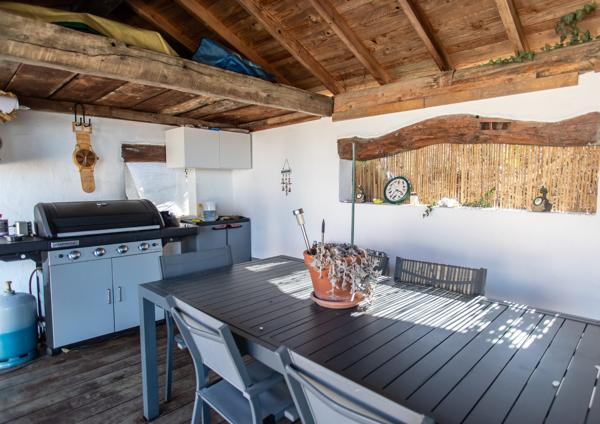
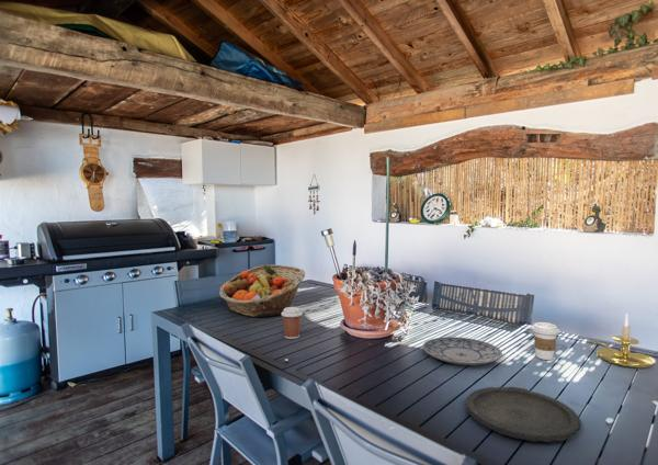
+ fruit basket (262, 288)
+ coffee cup (544, 340)
+ coffee cup (292, 322)
+ plate (461, 352)
+ candle holder (621, 336)
+ plate (520, 412)
